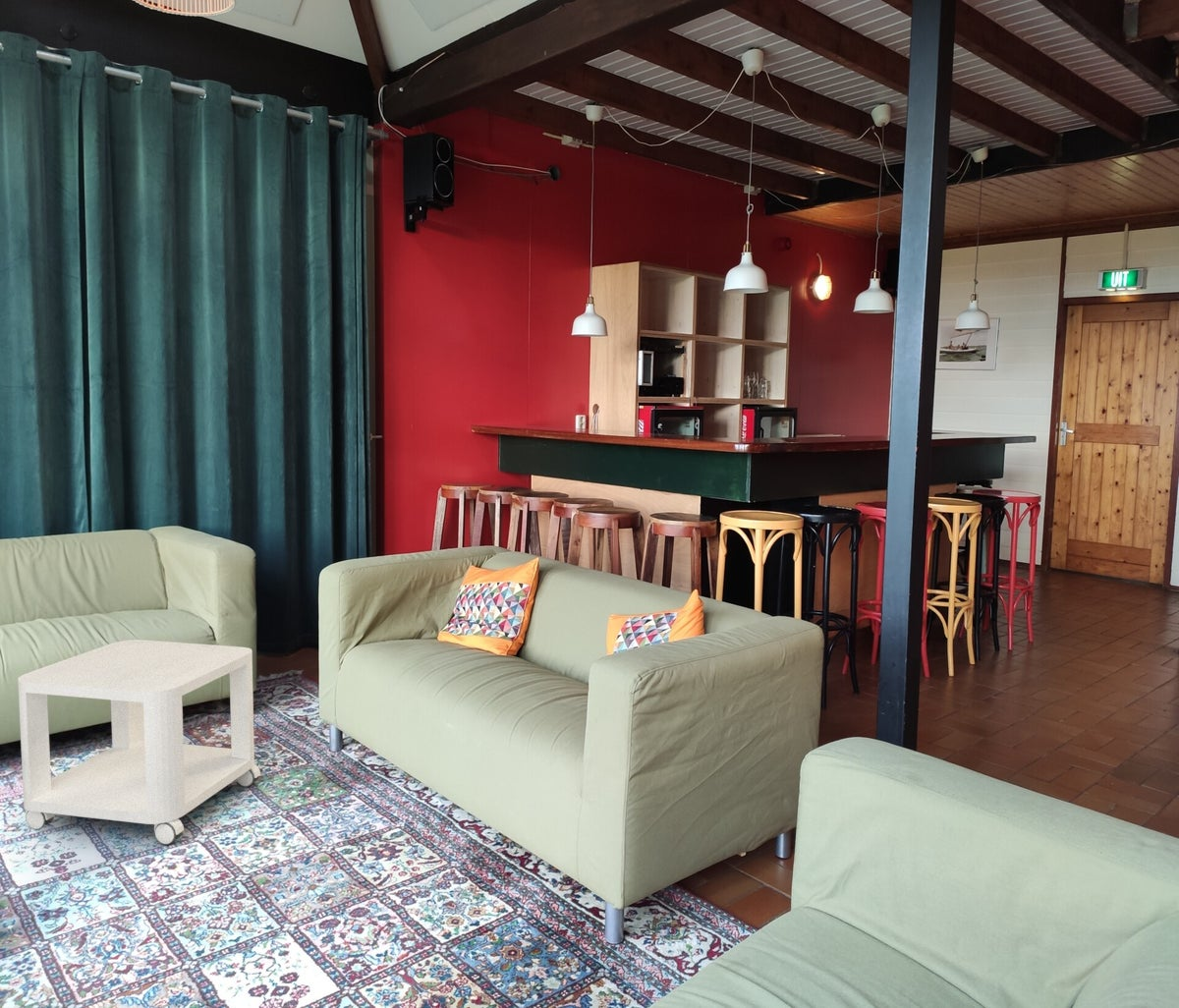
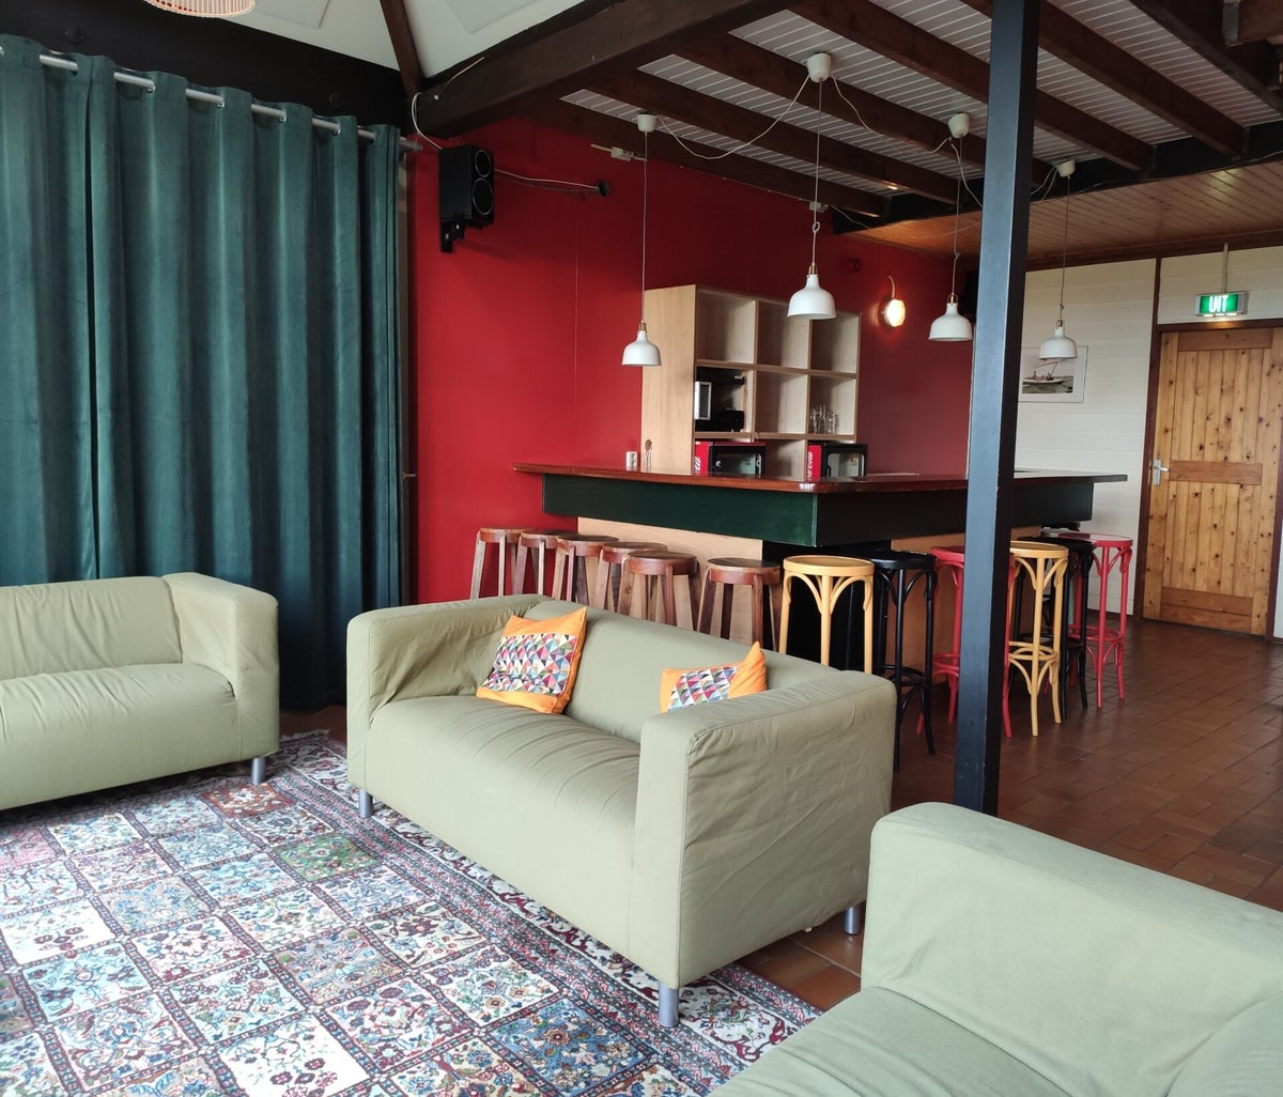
- side table (145, 734)
